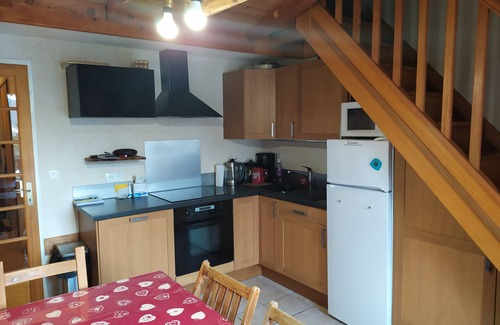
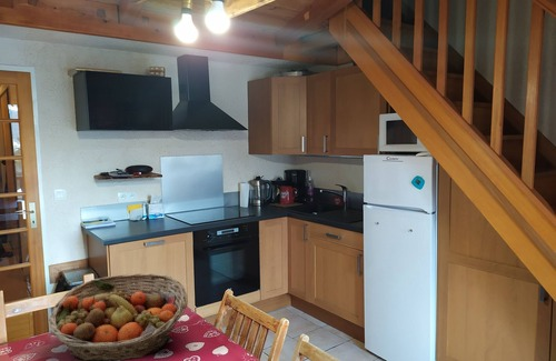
+ fruit basket (121, 314)
